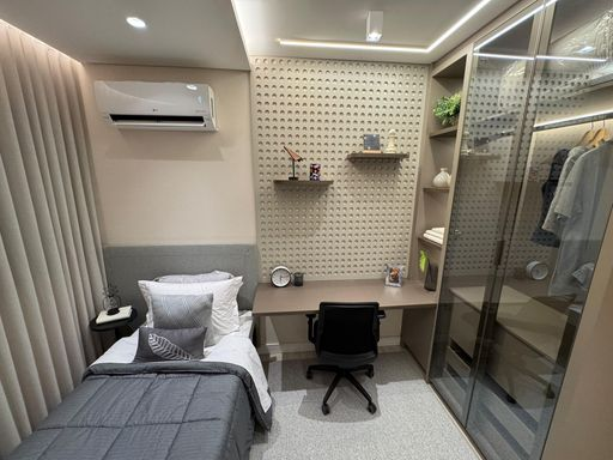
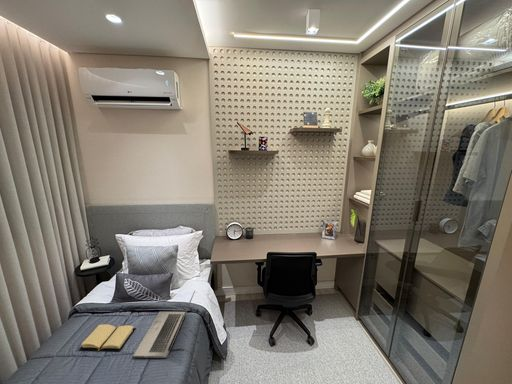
+ laptop (167, 320)
+ book (108, 337)
